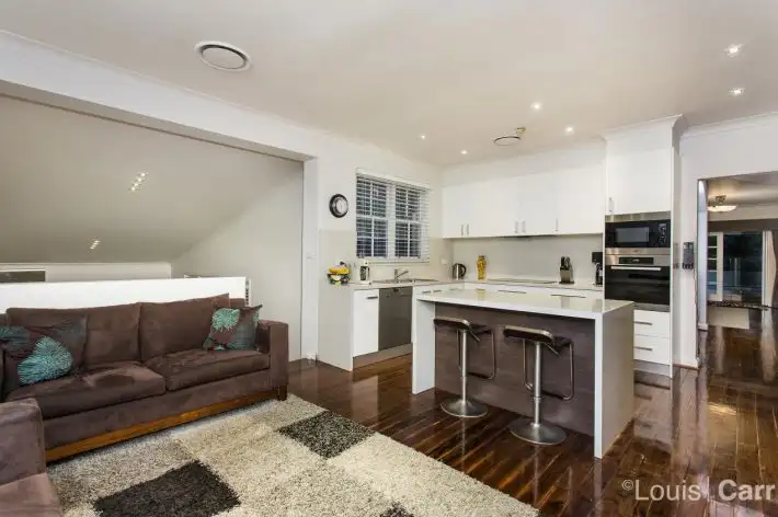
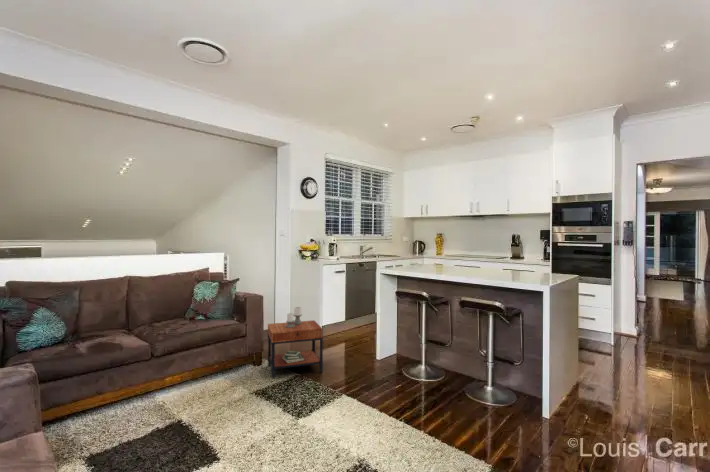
+ side table (294, 339)
